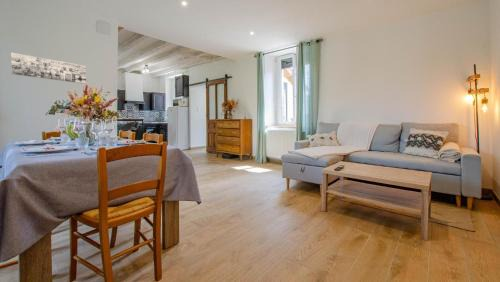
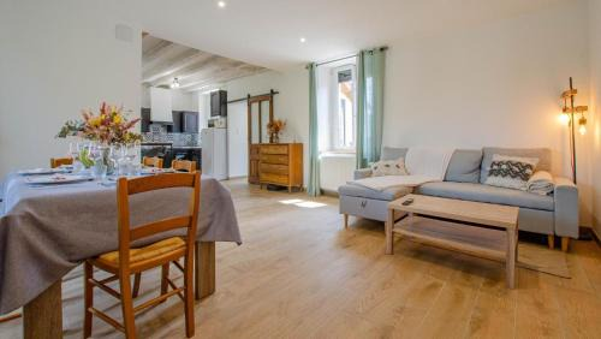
- wall art (51, 69)
